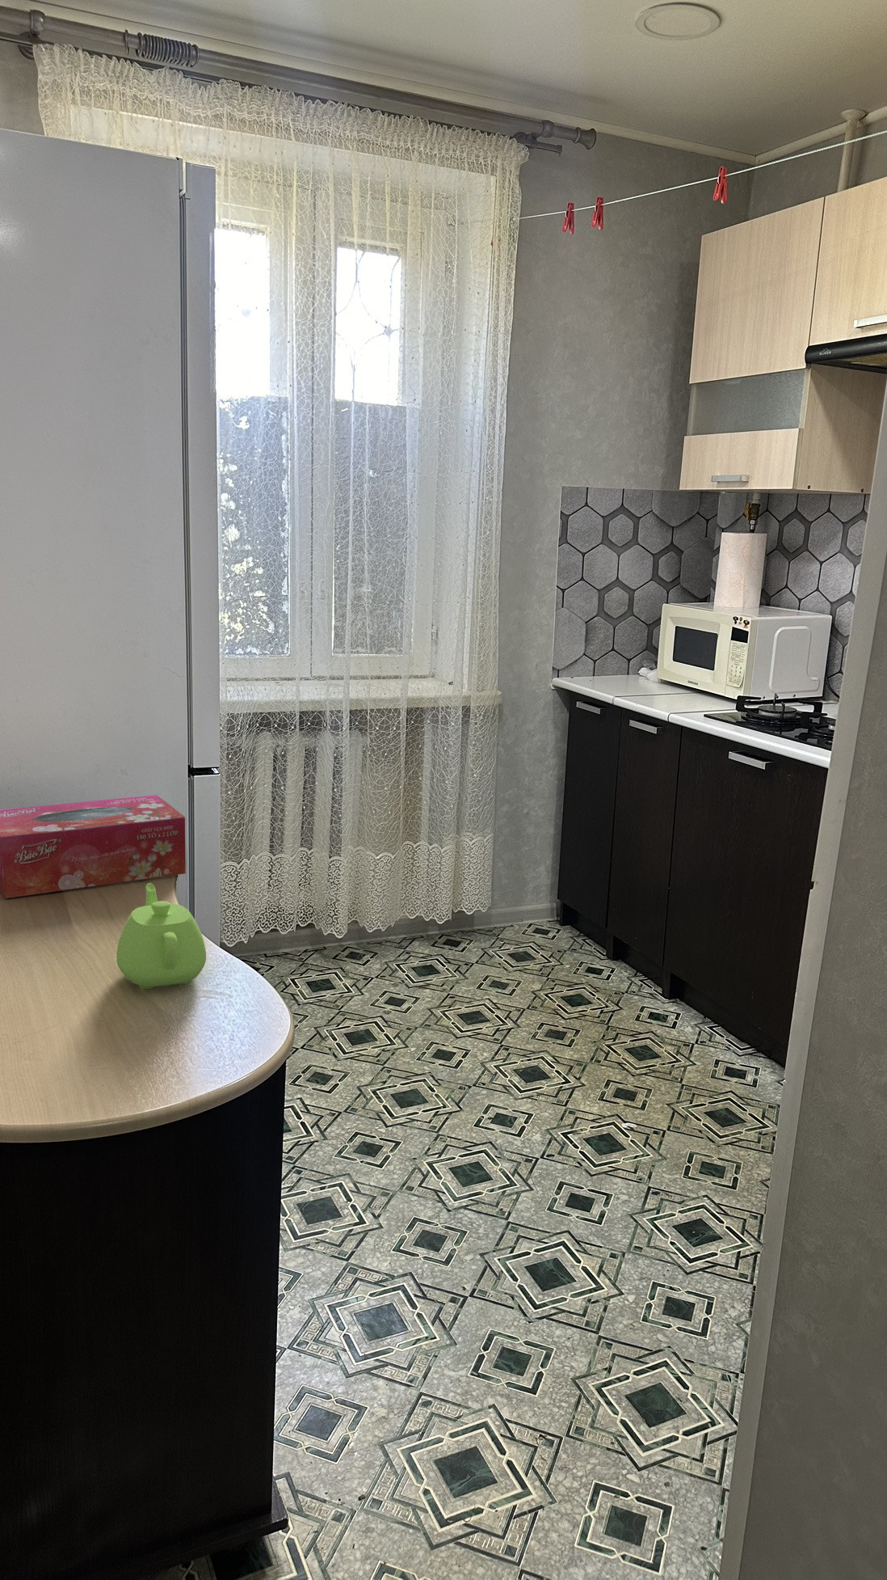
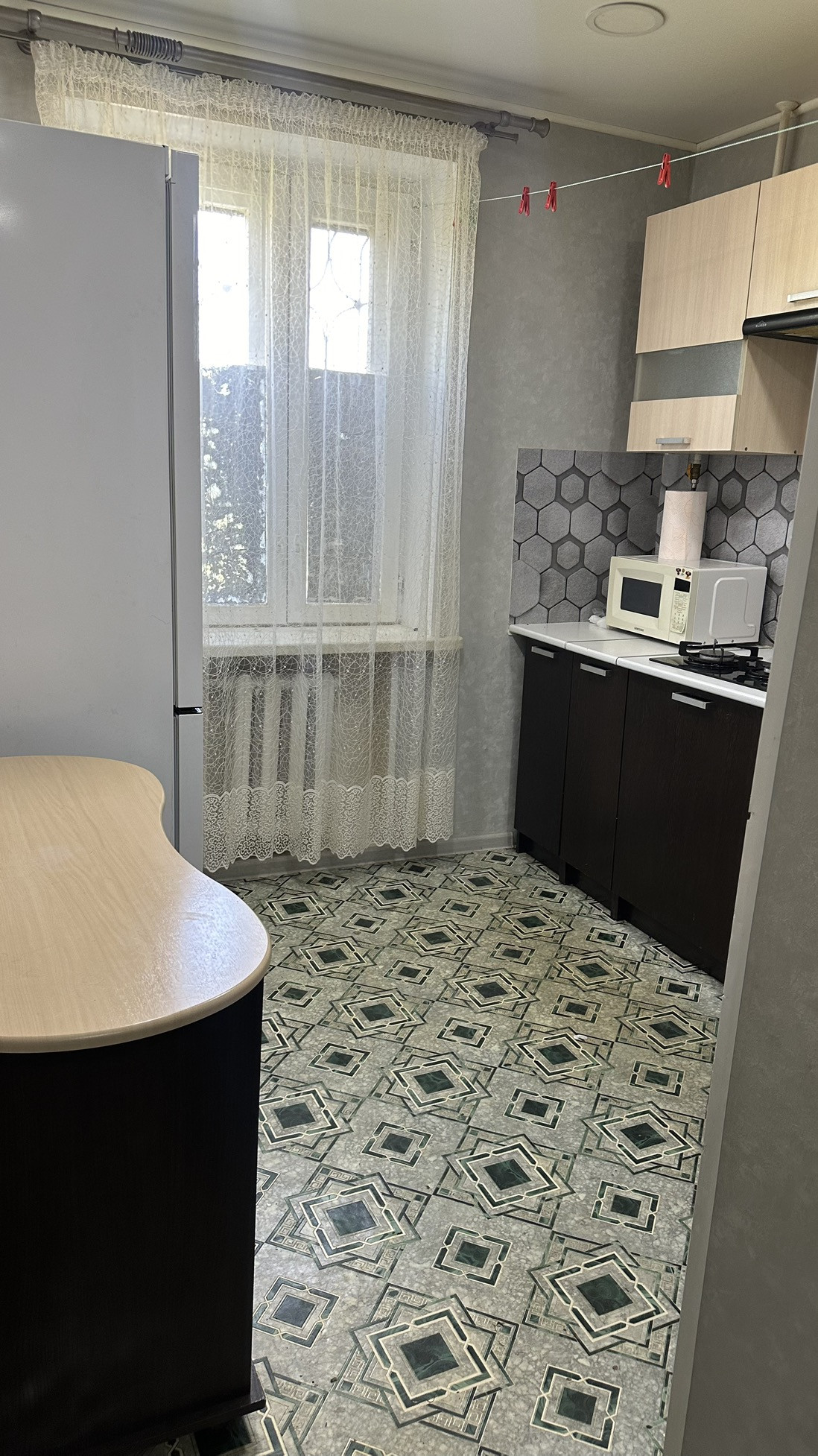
- tissue box (86, 842)
- teapot (160, 938)
